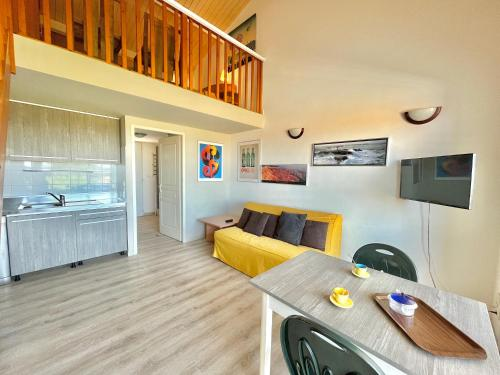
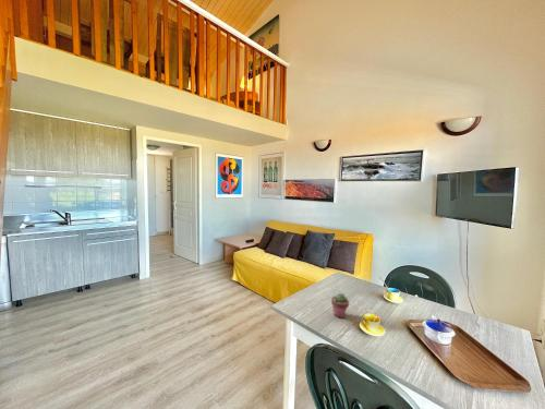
+ potted succulent (339, 304)
